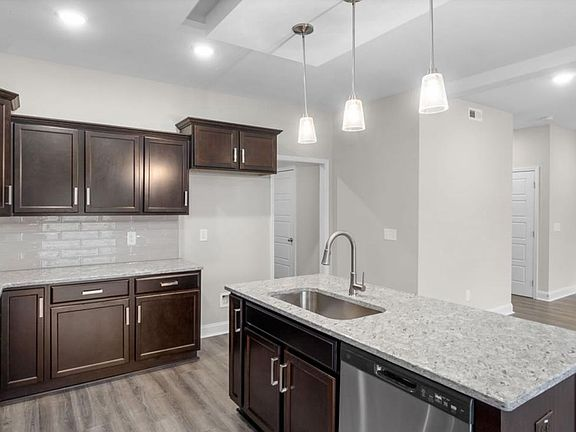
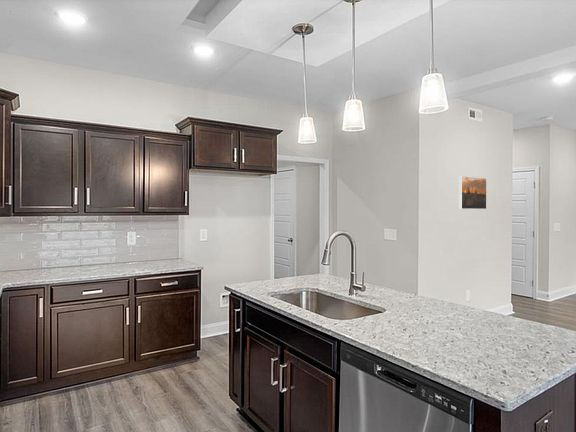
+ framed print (473, 193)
